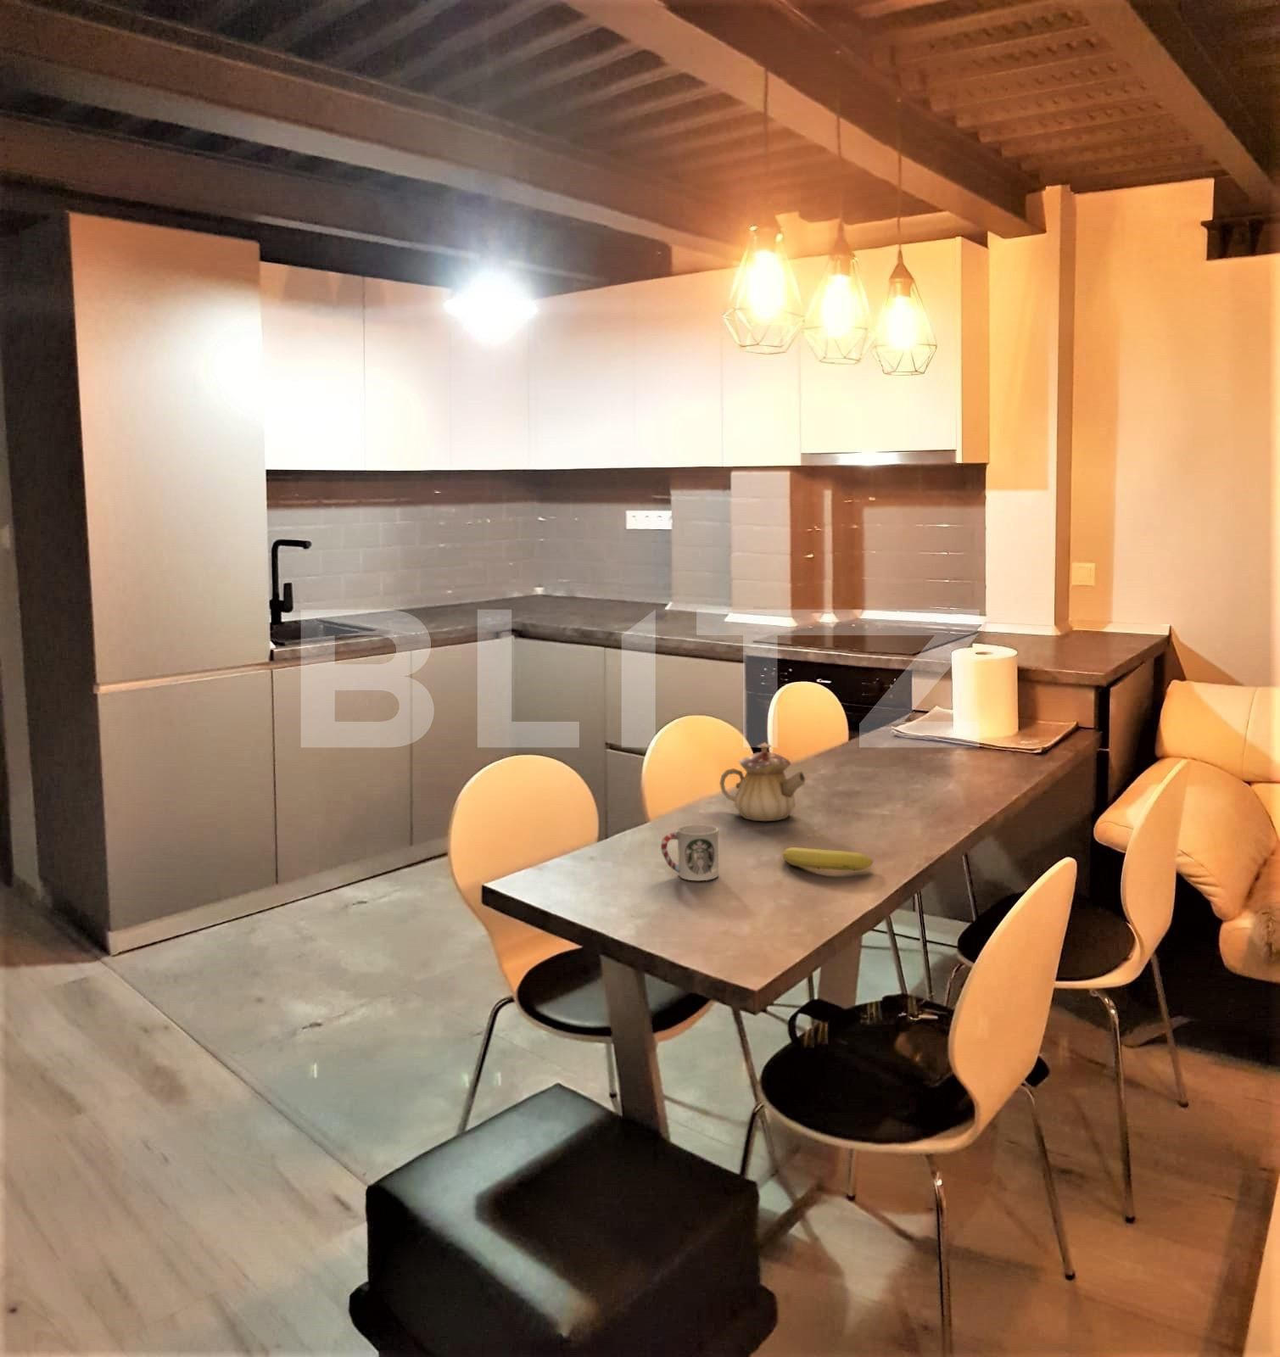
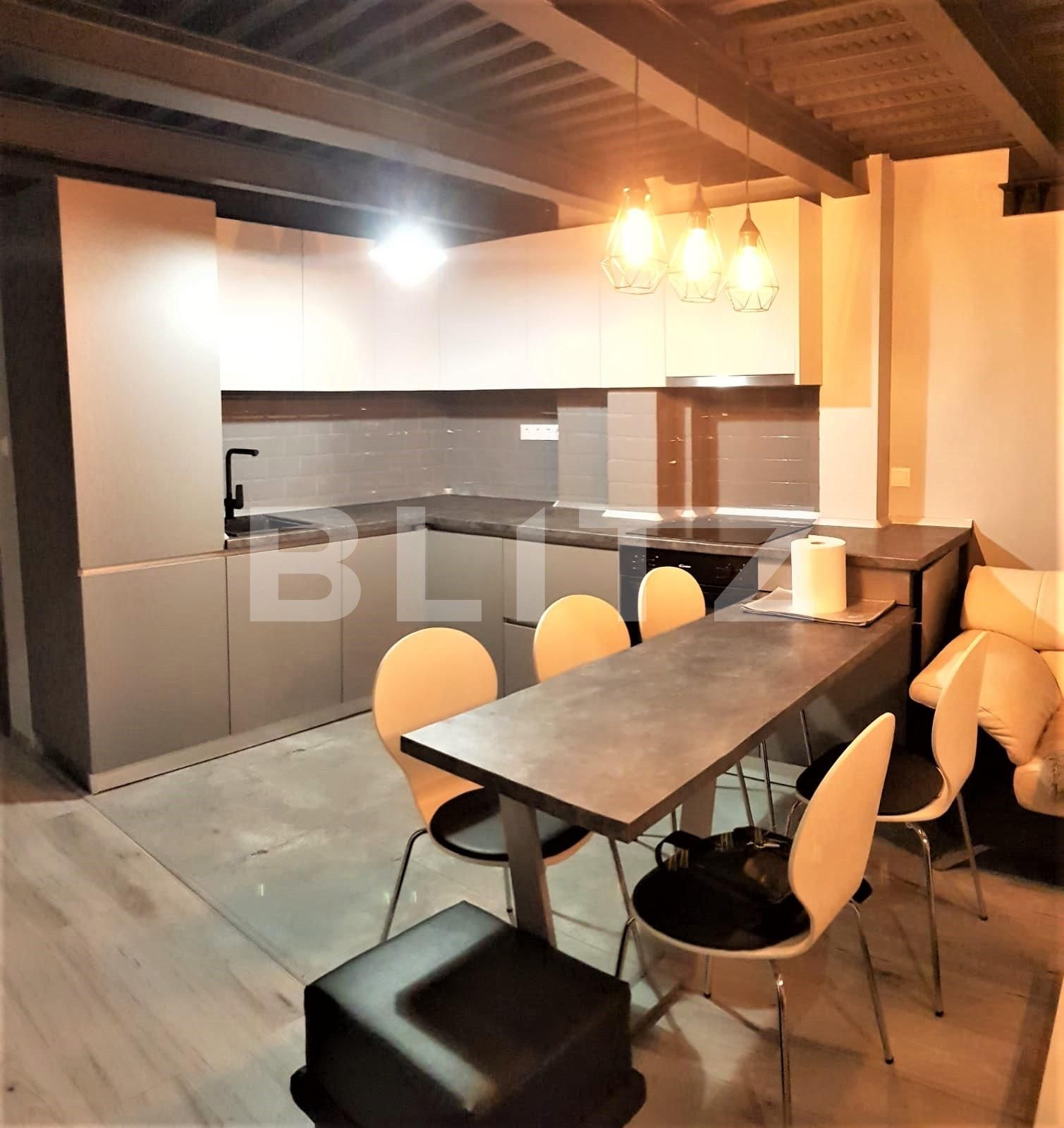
- cup (689, 853)
- fruit (819, 855)
- teapot (760, 778)
